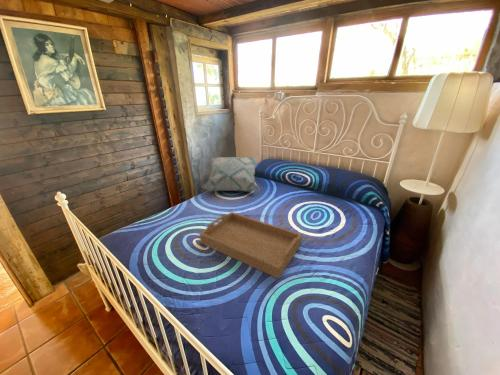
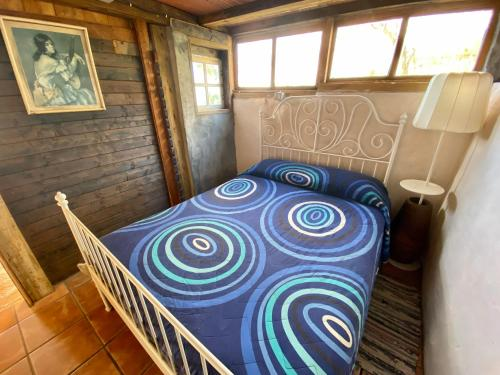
- serving tray (250, 237)
- decorative pillow (232, 173)
